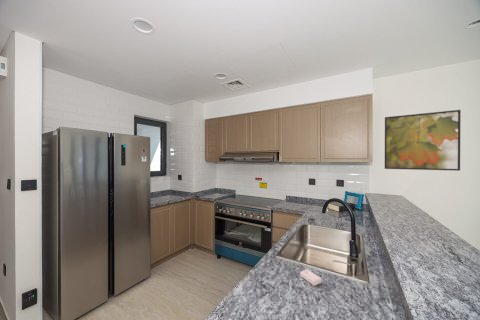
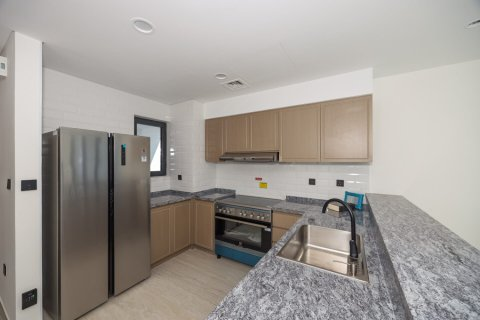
- soap bar (310, 277)
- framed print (419, 141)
